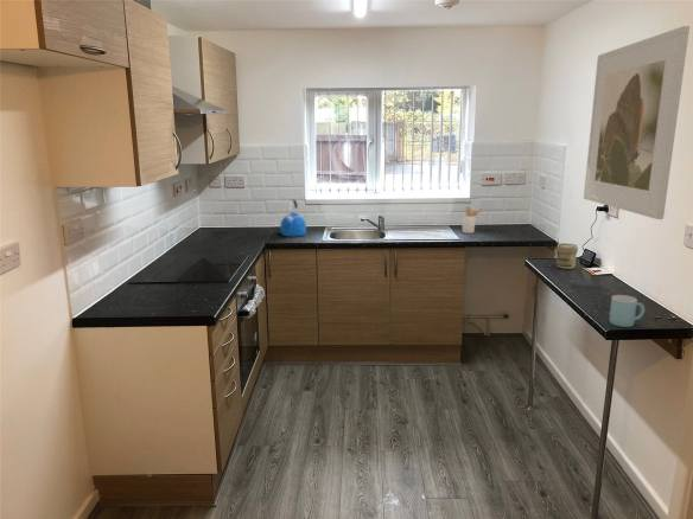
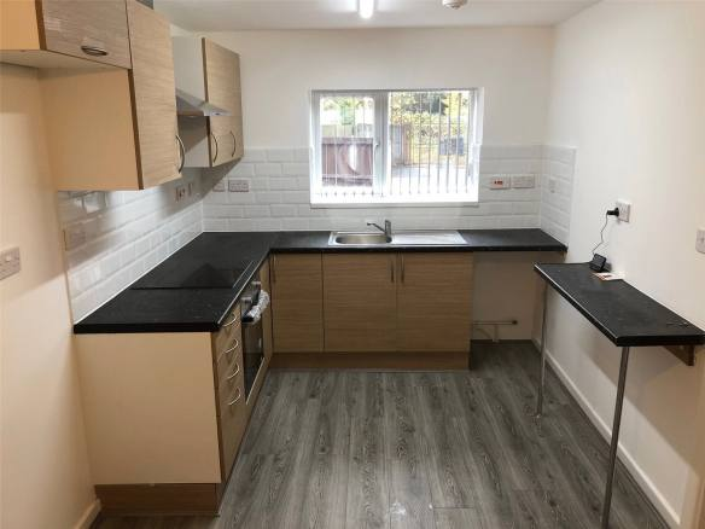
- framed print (627, 128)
- mug (627, 310)
- kettle (292, 217)
- jar (566, 256)
- utensil holder (472, 219)
